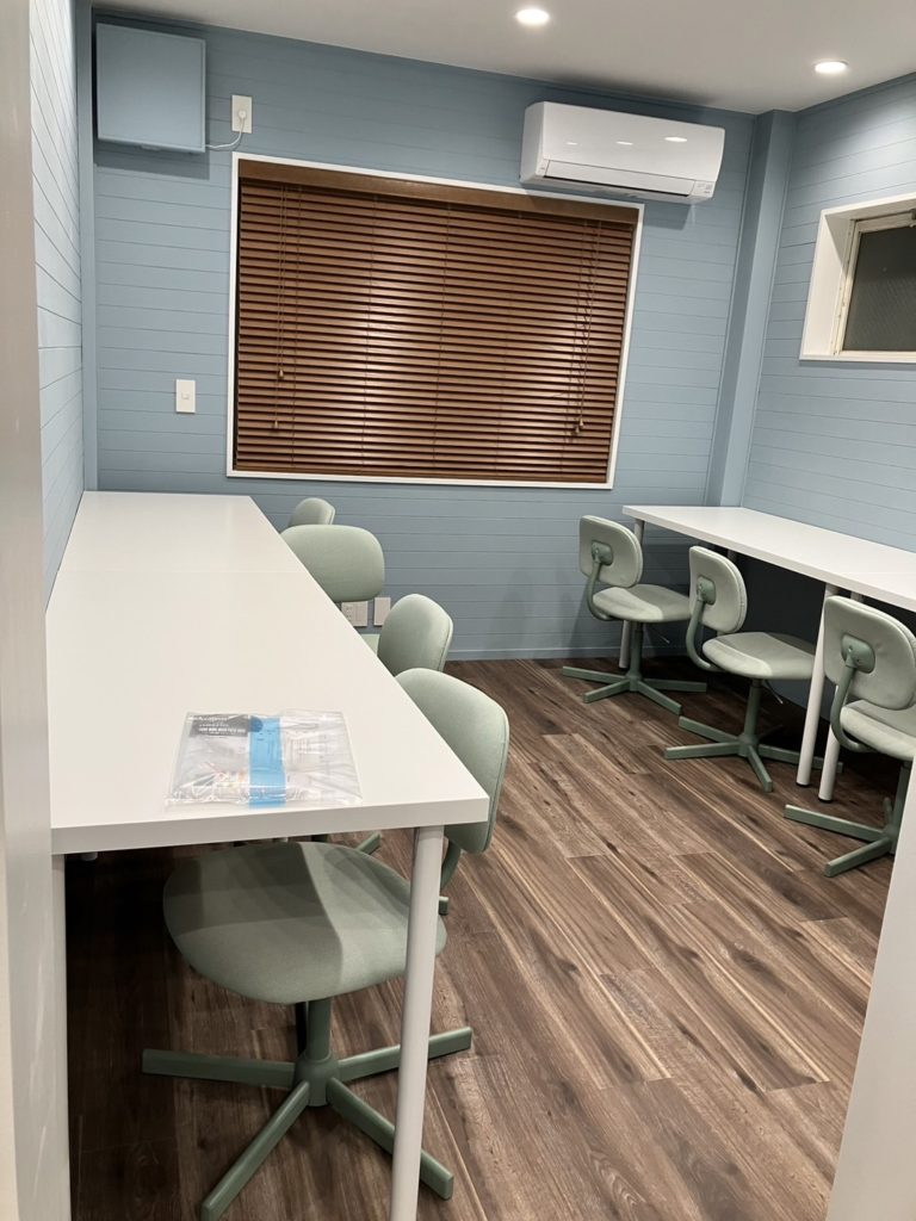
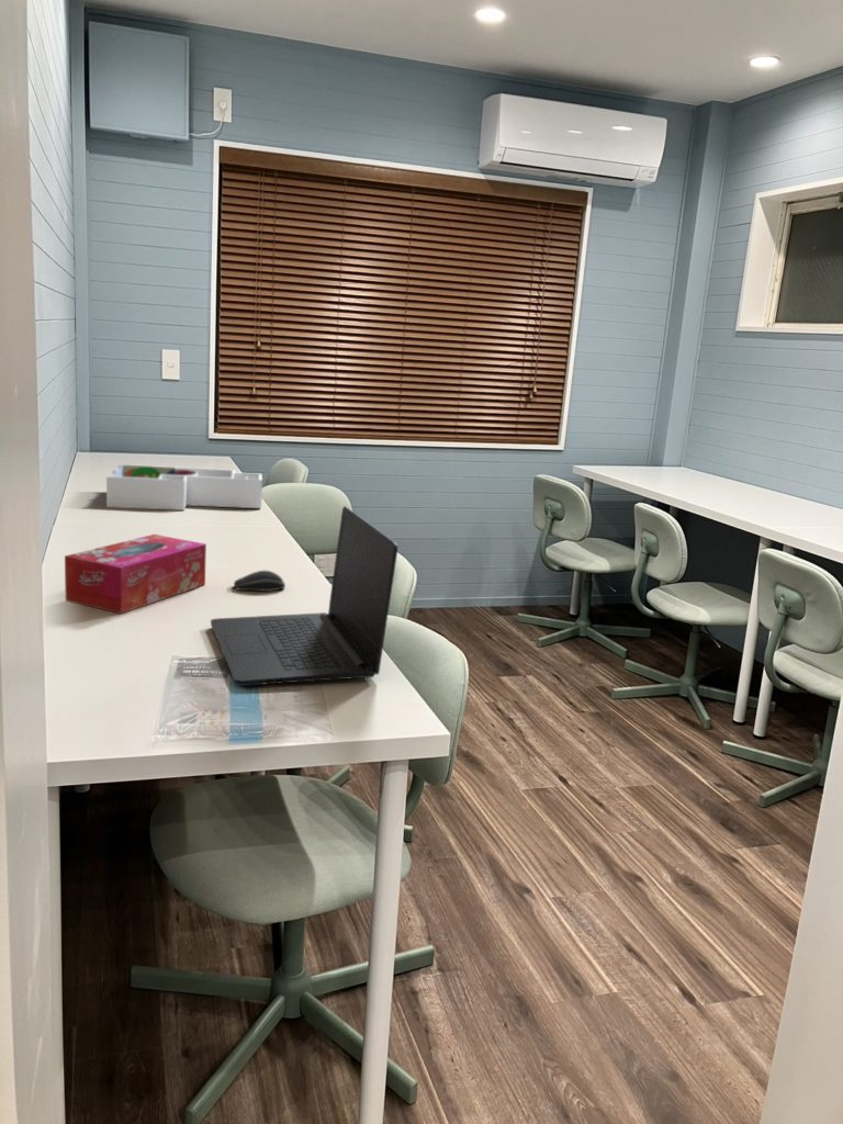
+ laptop (300, 614)
+ tissue box (138, 571)
+ desk organizer (188, 487)
+ computer mouse (259, 580)
